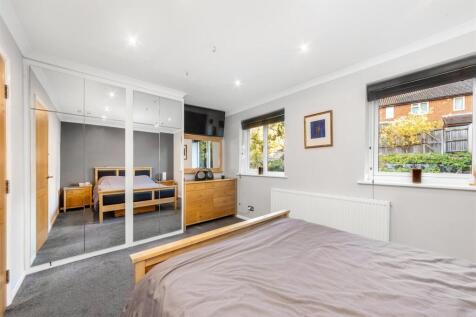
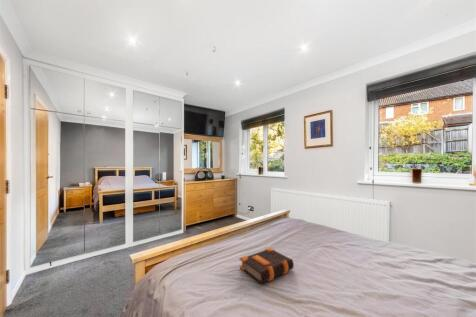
+ bible (268, 262)
